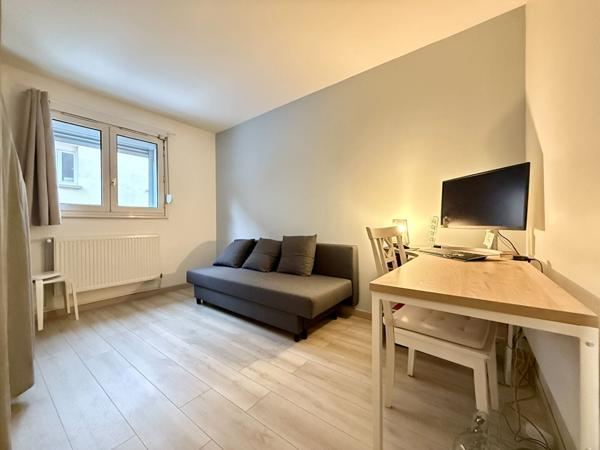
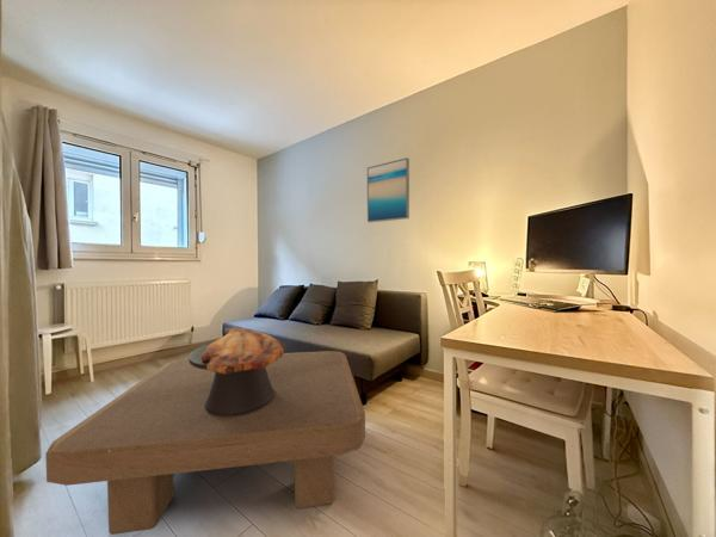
+ wall art (387, 191)
+ coffee table (246, 422)
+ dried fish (242, 368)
